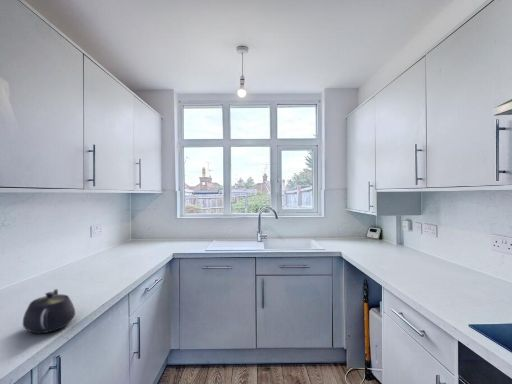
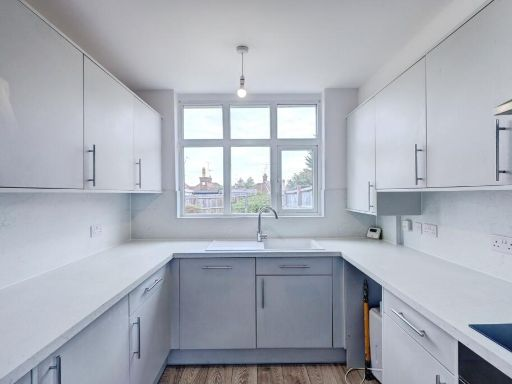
- teapot (50, 308)
